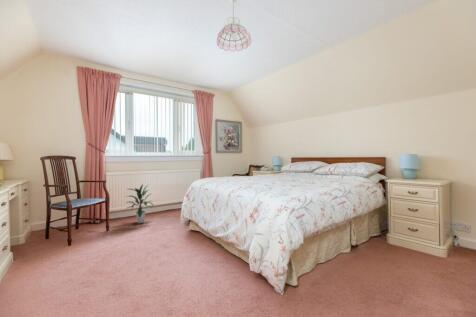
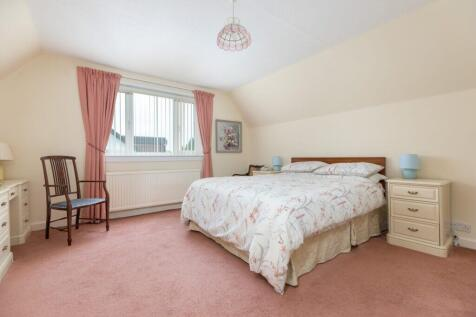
- indoor plant (140, 203)
